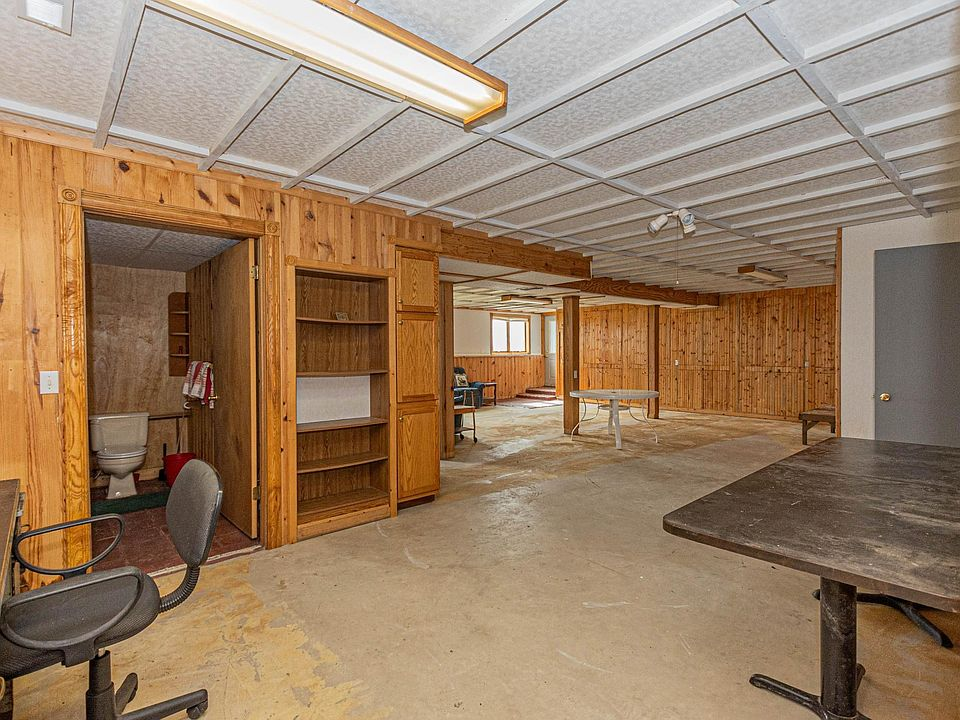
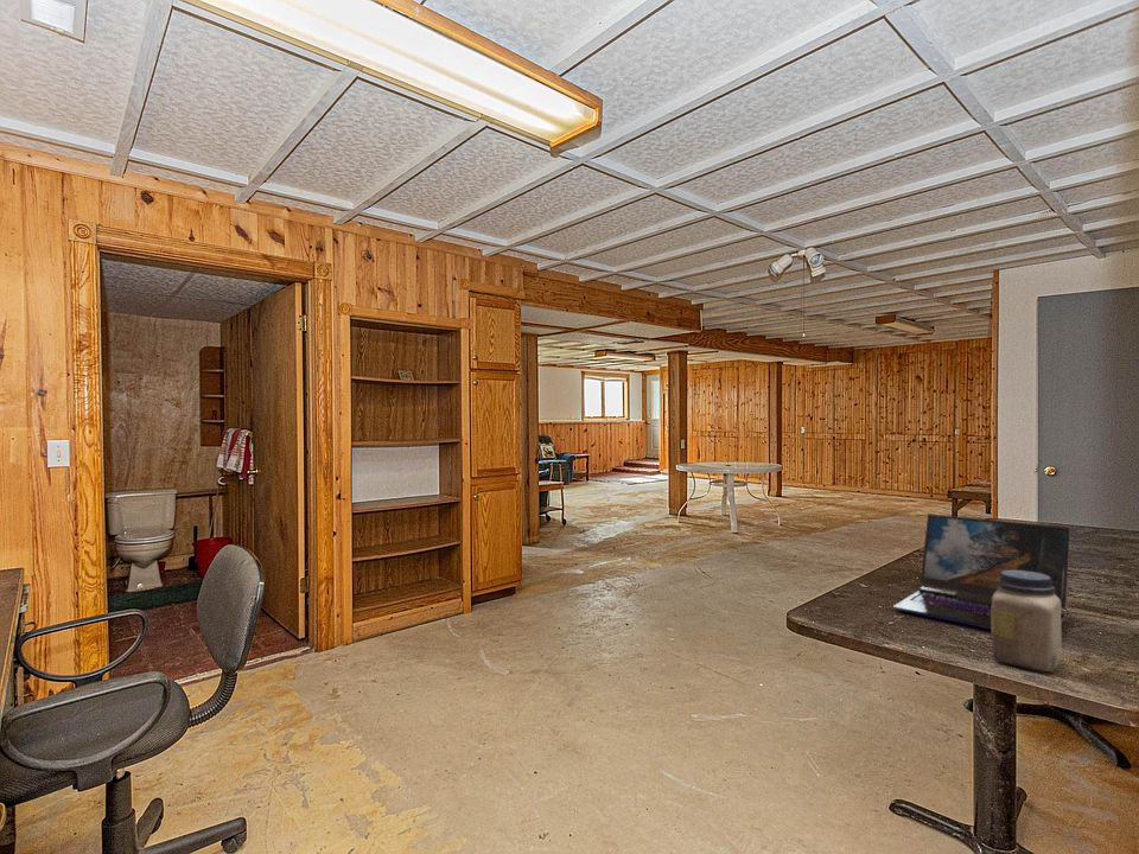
+ laptop (980, 569)
+ jar (1025, 617)
